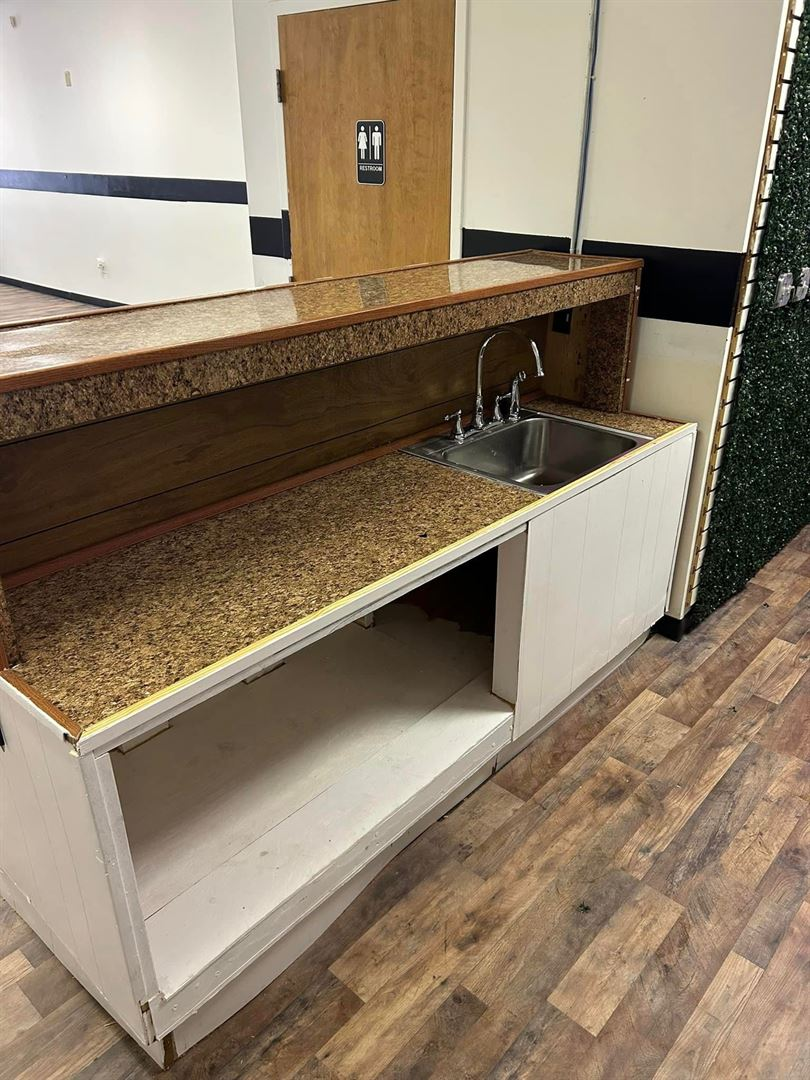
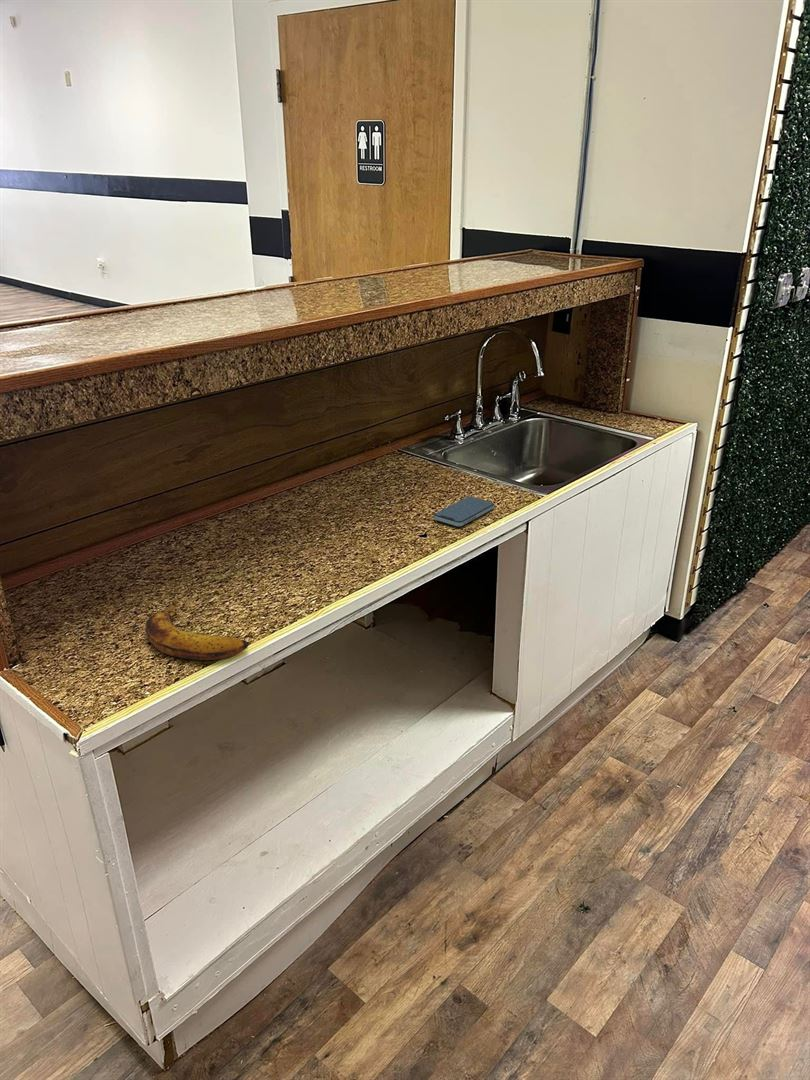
+ banana (192, 633)
+ smartphone (464, 510)
